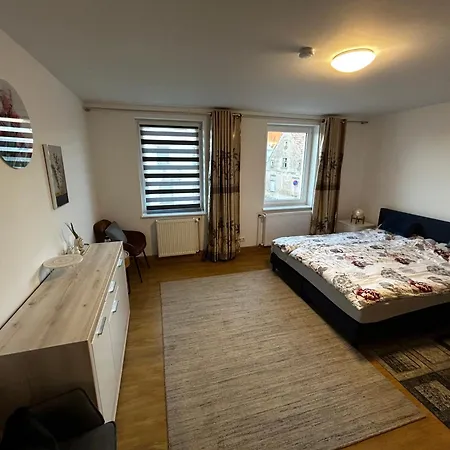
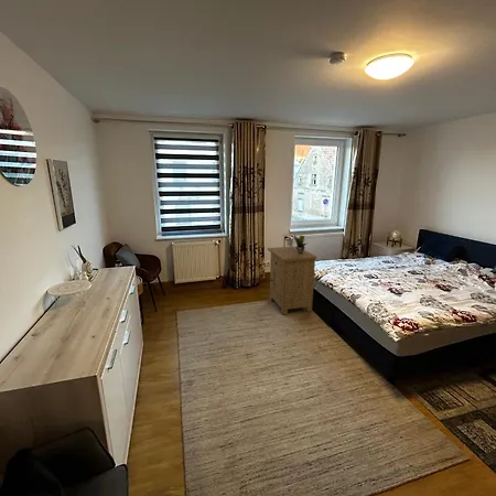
+ nightstand (289, 279)
+ potted plant (300, 244)
